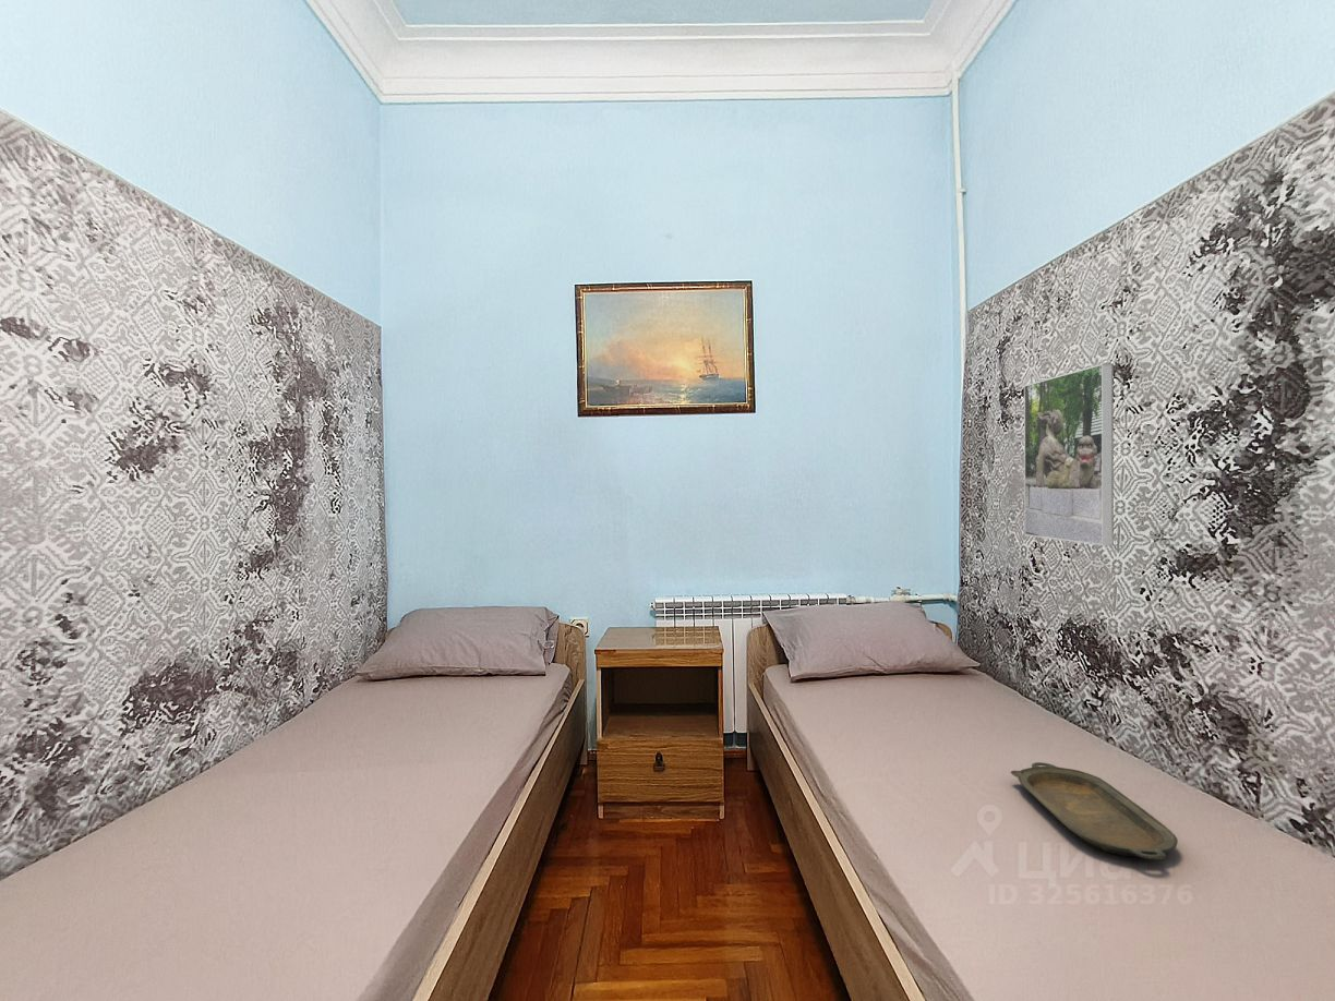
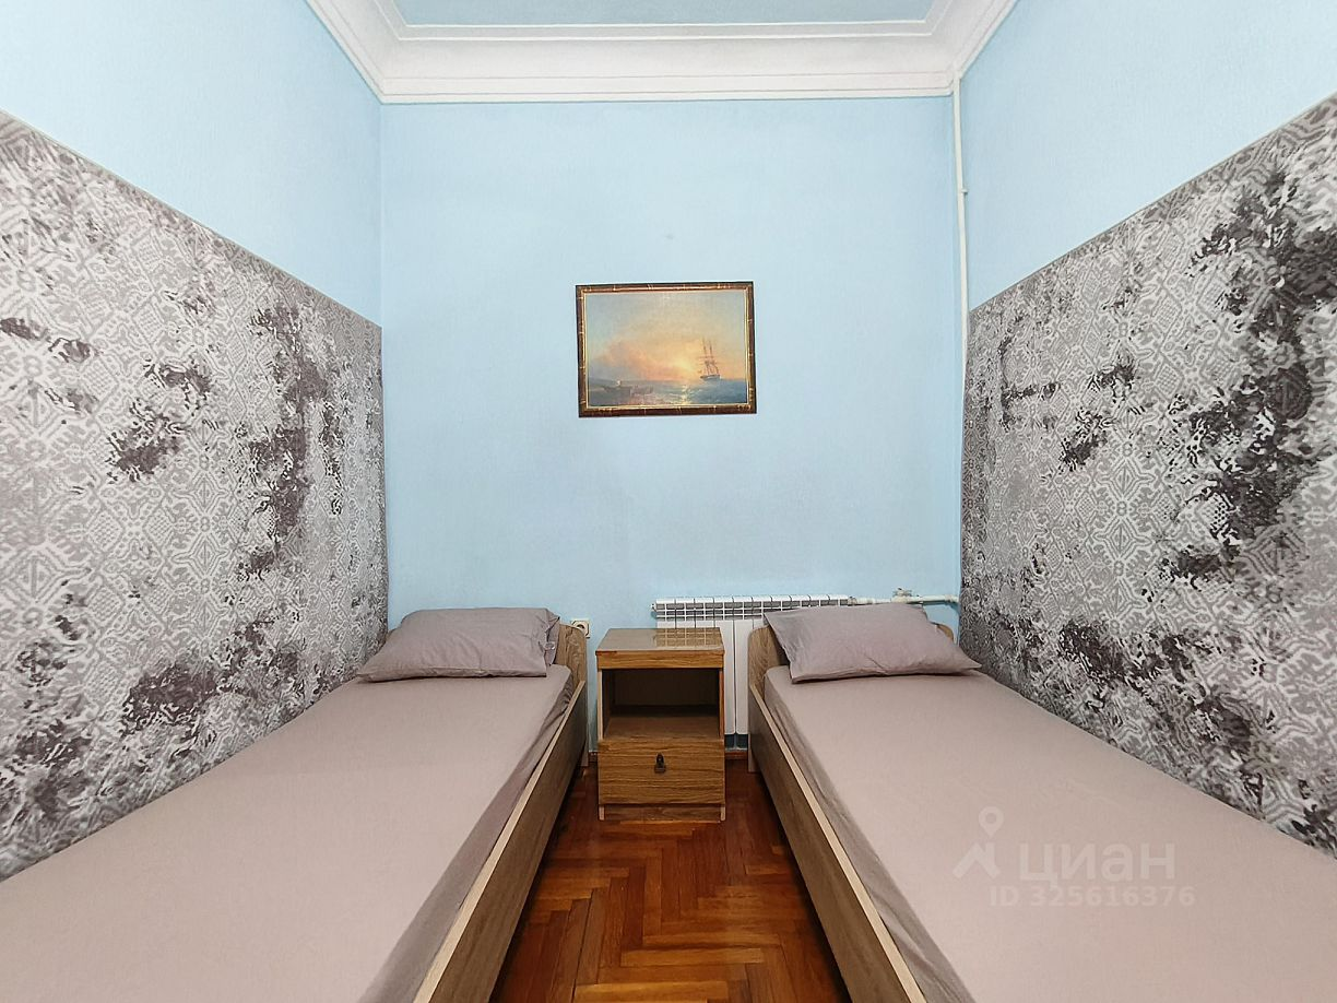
- serving tray (1089, 809)
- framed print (1065, 457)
